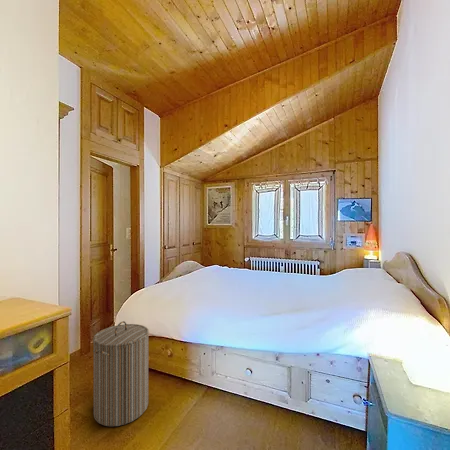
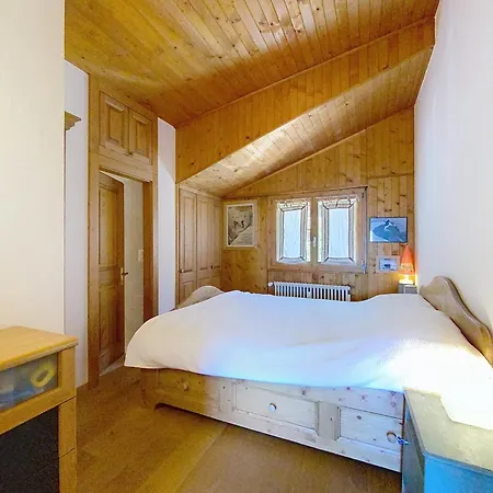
- laundry hamper (122, 364)
